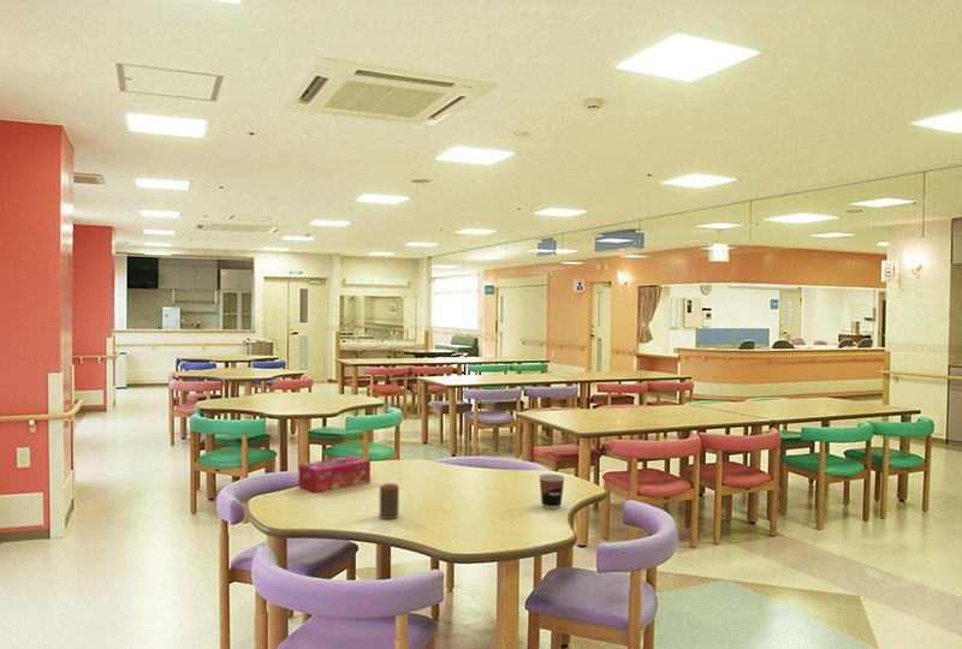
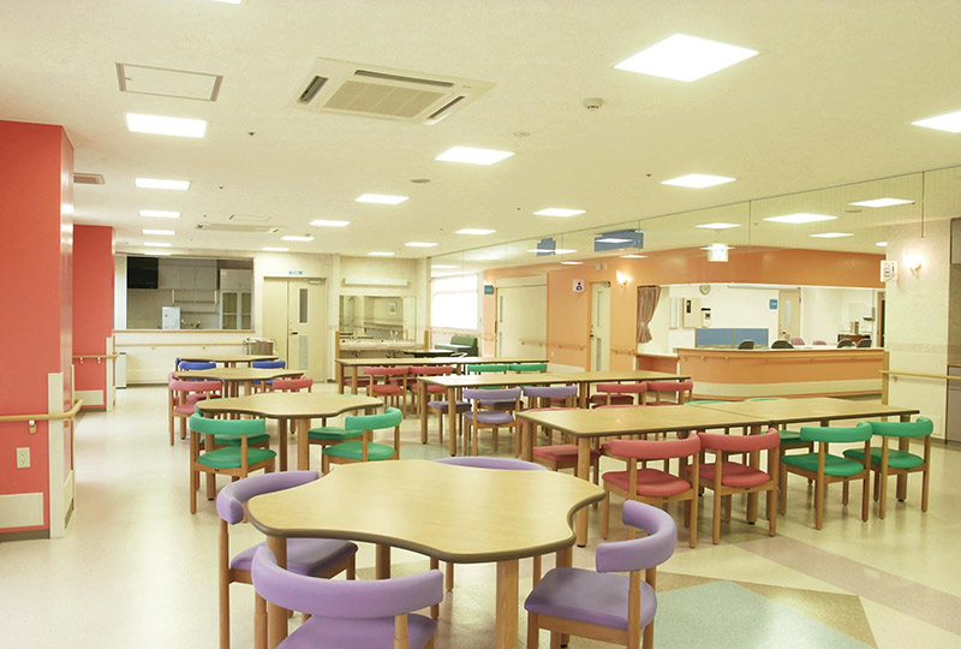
- cup (551, 492)
- tissue box (334, 472)
- cup (388, 501)
